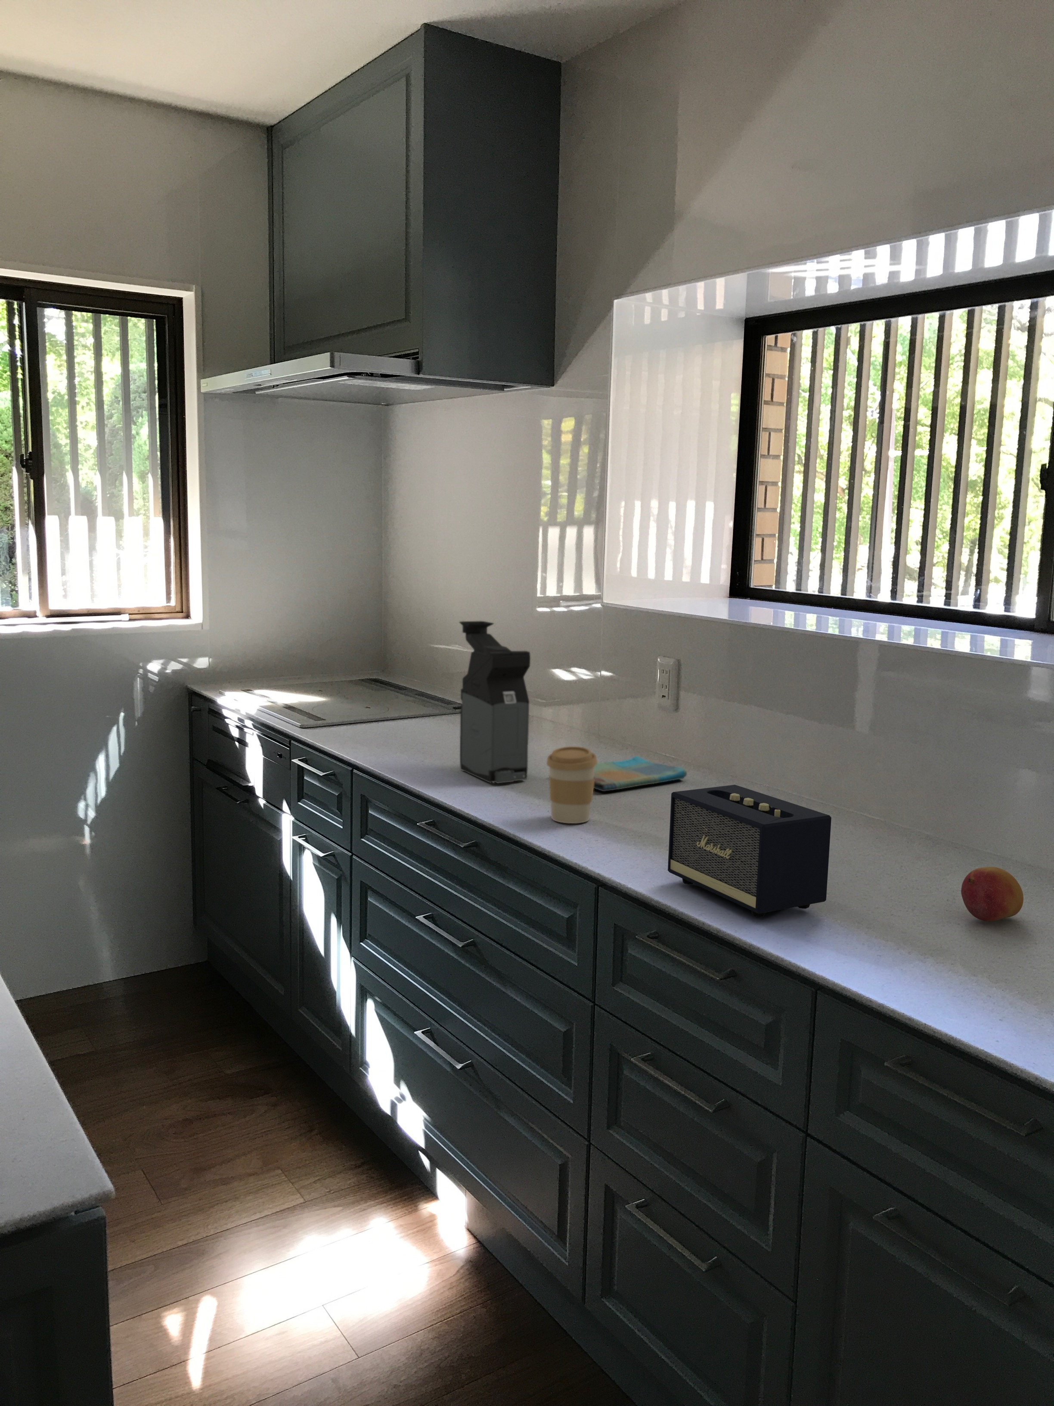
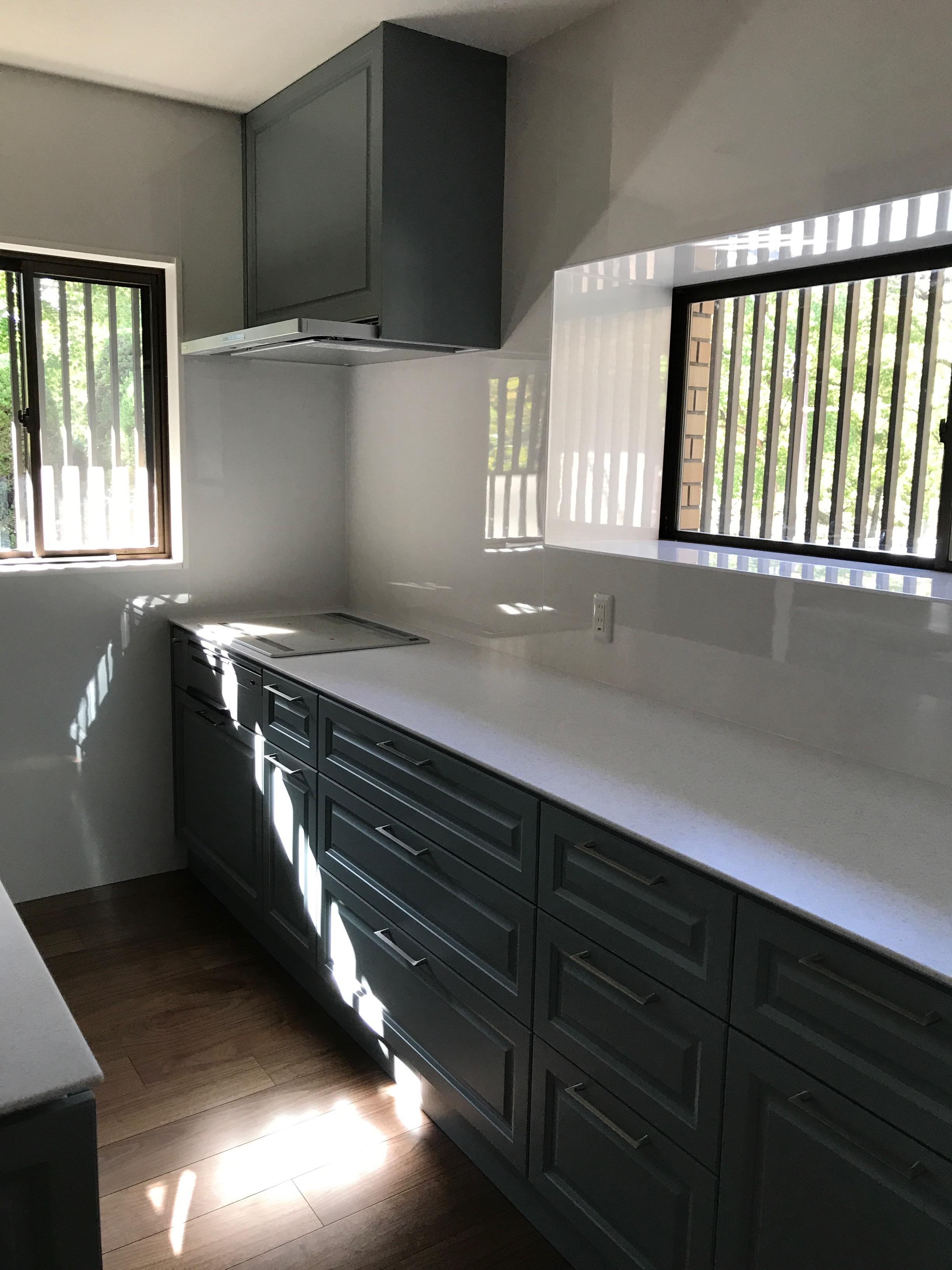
- fruit (992, 892)
- coffee cup (571, 784)
- dish towel (622, 773)
- coffee maker (492, 700)
- speaker (746, 847)
